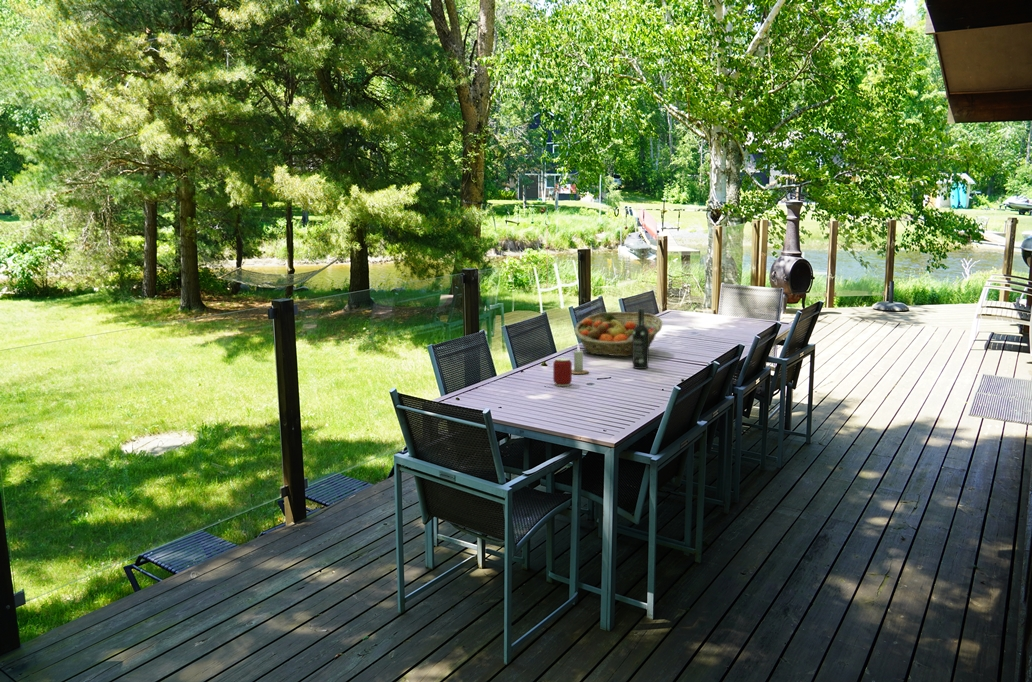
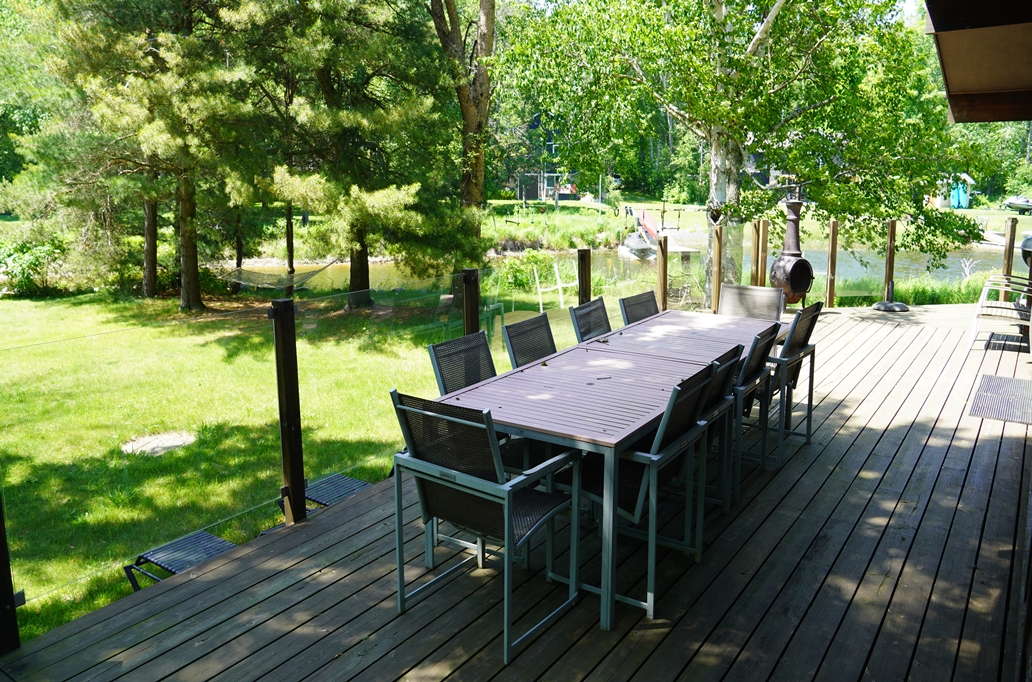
- candle (578, 357)
- wine bottle (640, 338)
- can (562, 371)
- fruit basket (617, 333)
